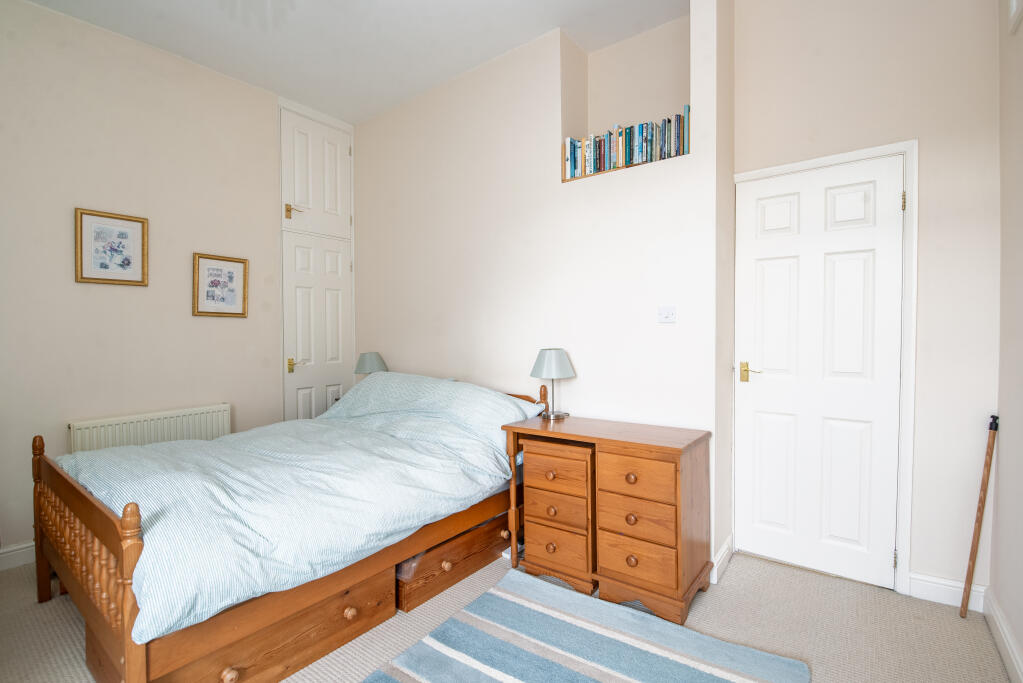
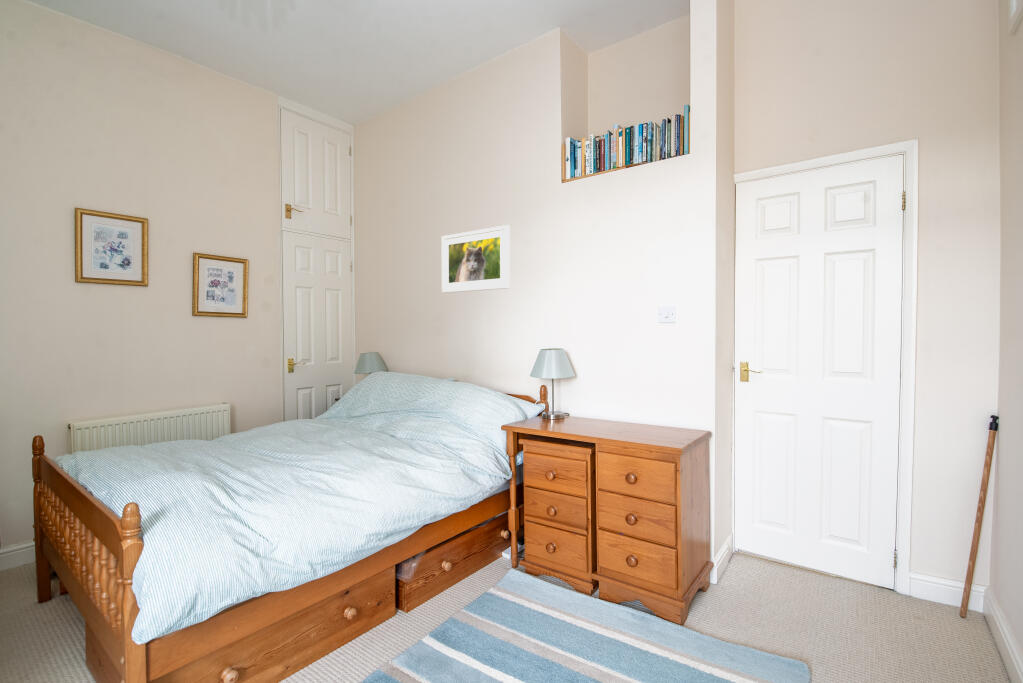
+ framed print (473, 260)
